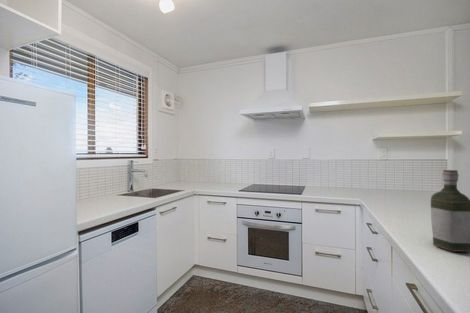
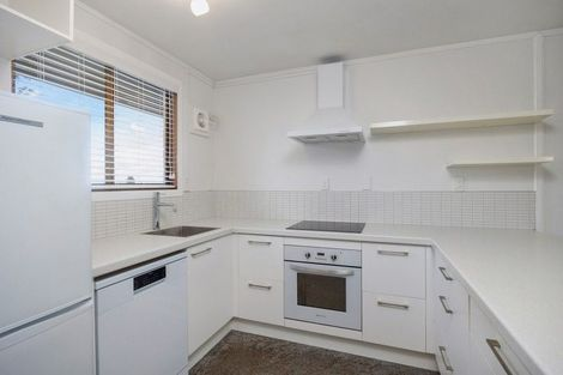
- bottle (450, 208)
